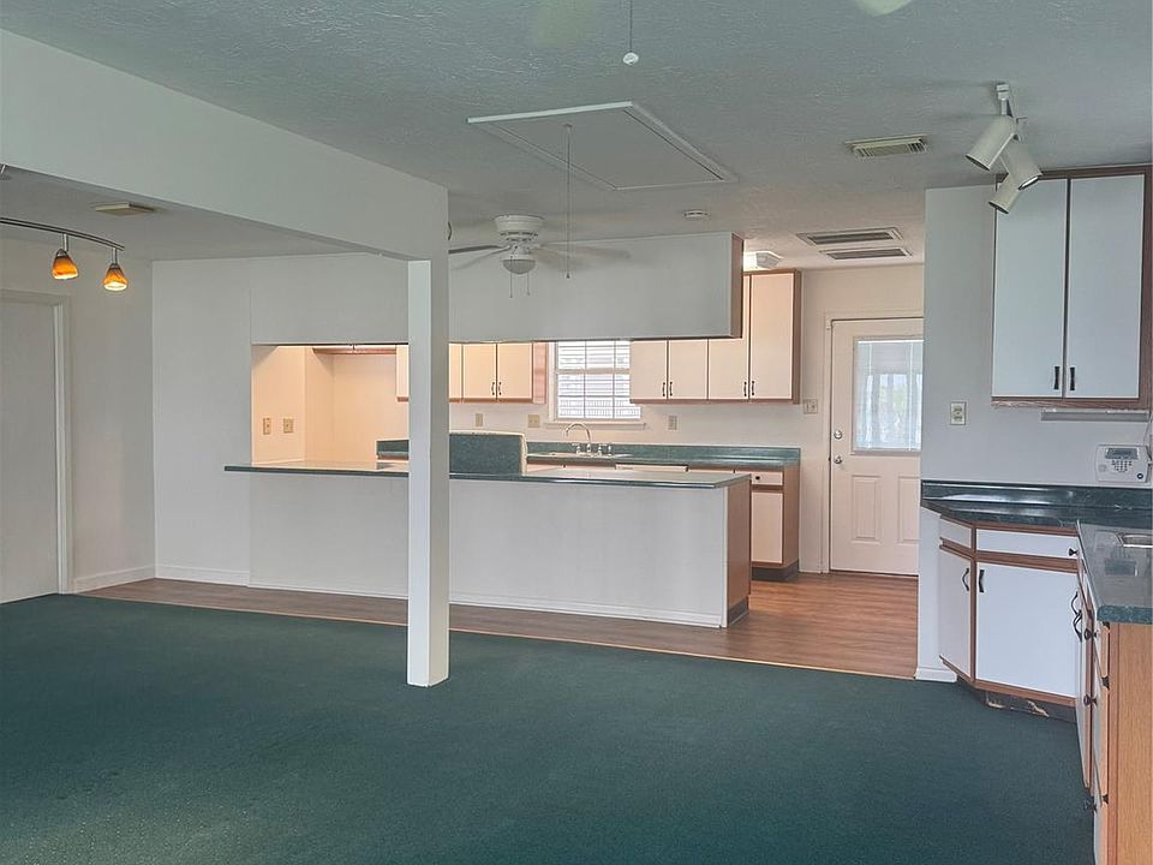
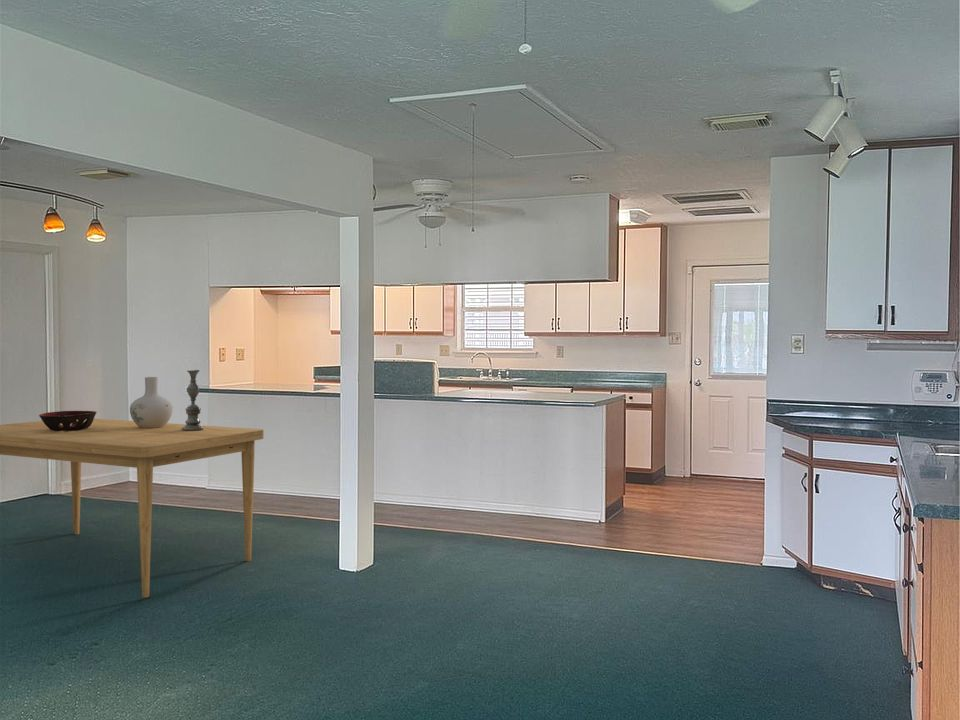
+ vase (151, 401)
+ decorative bowl (68, 420)
+ dining table (80, 490)
+ candlestick (191, 399)
